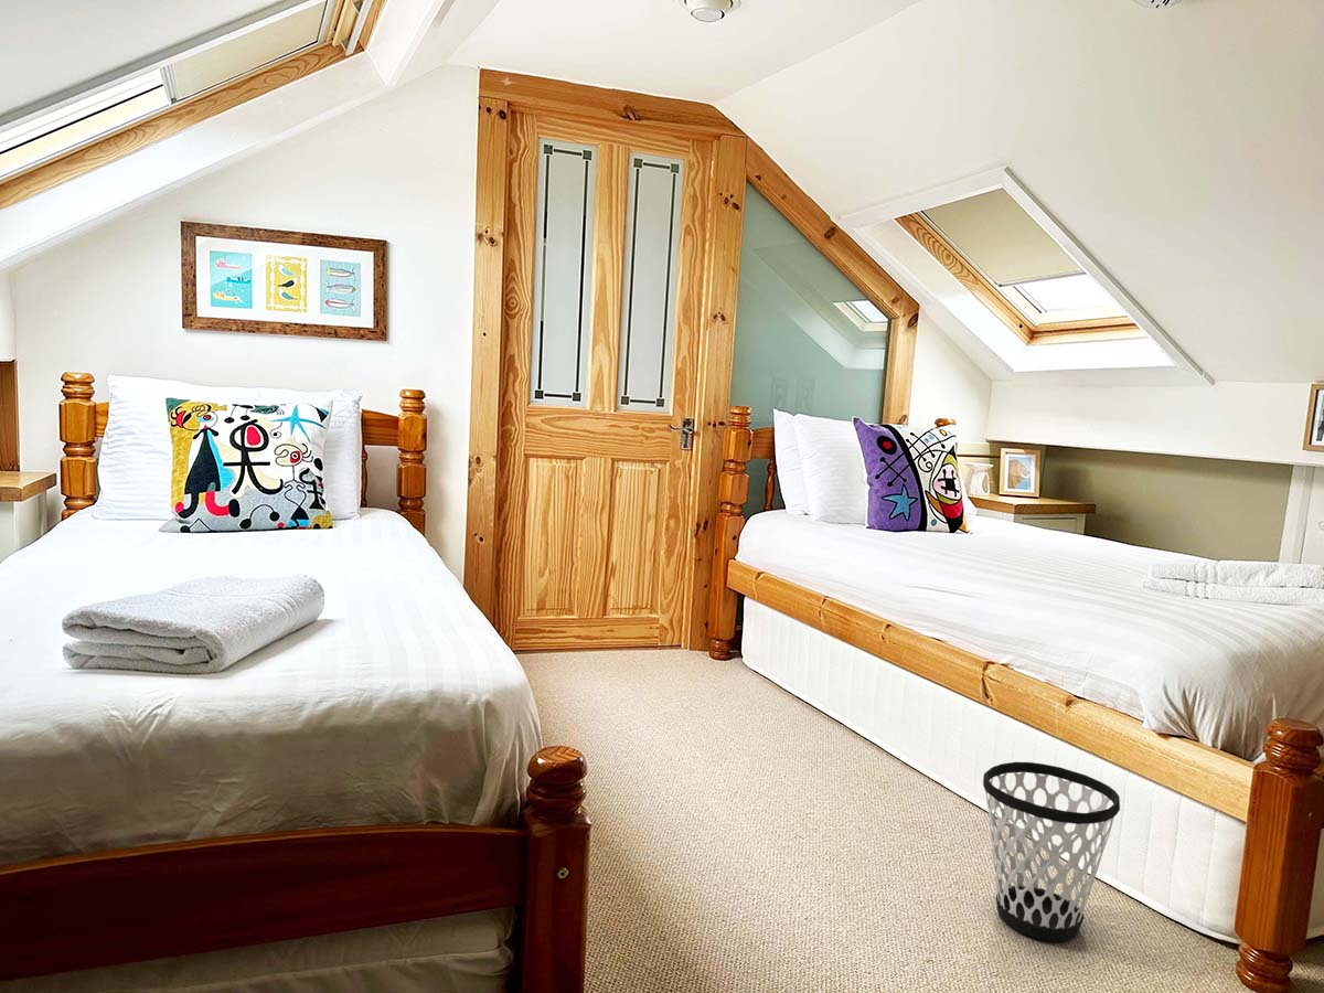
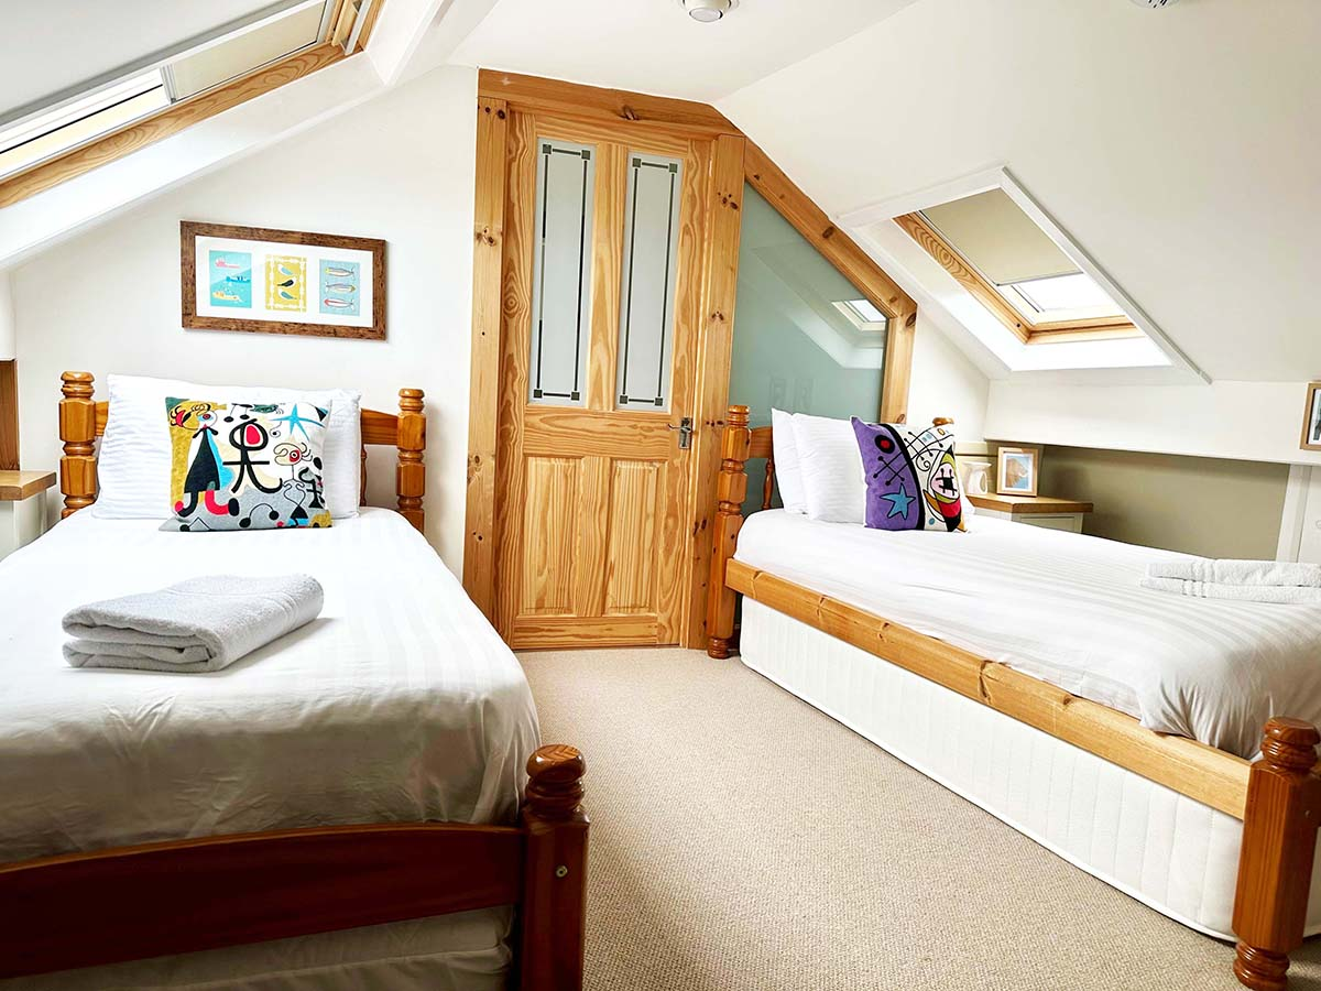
- wastebasket (1040, 854)
